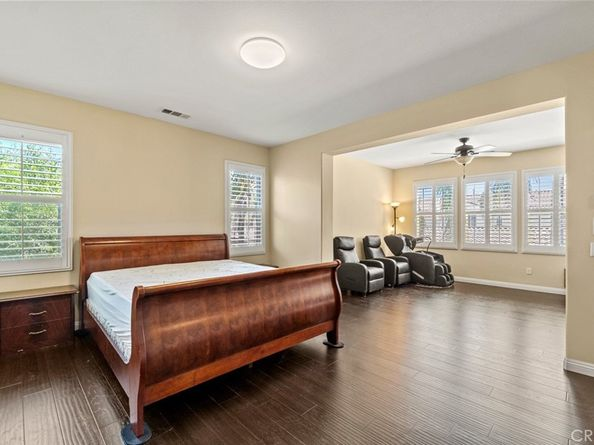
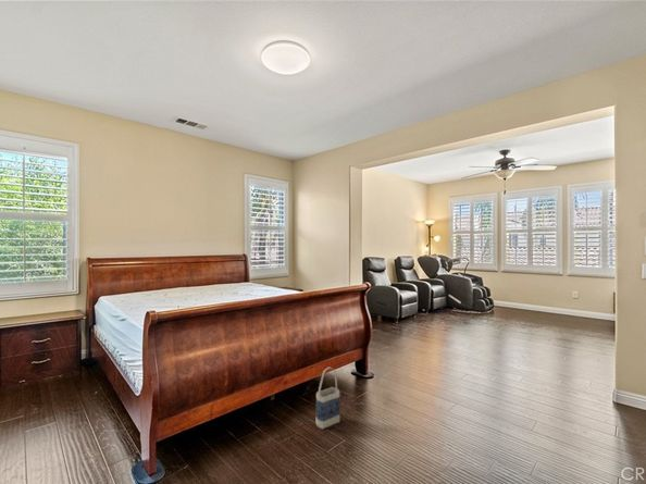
+ bag (327, 395)
